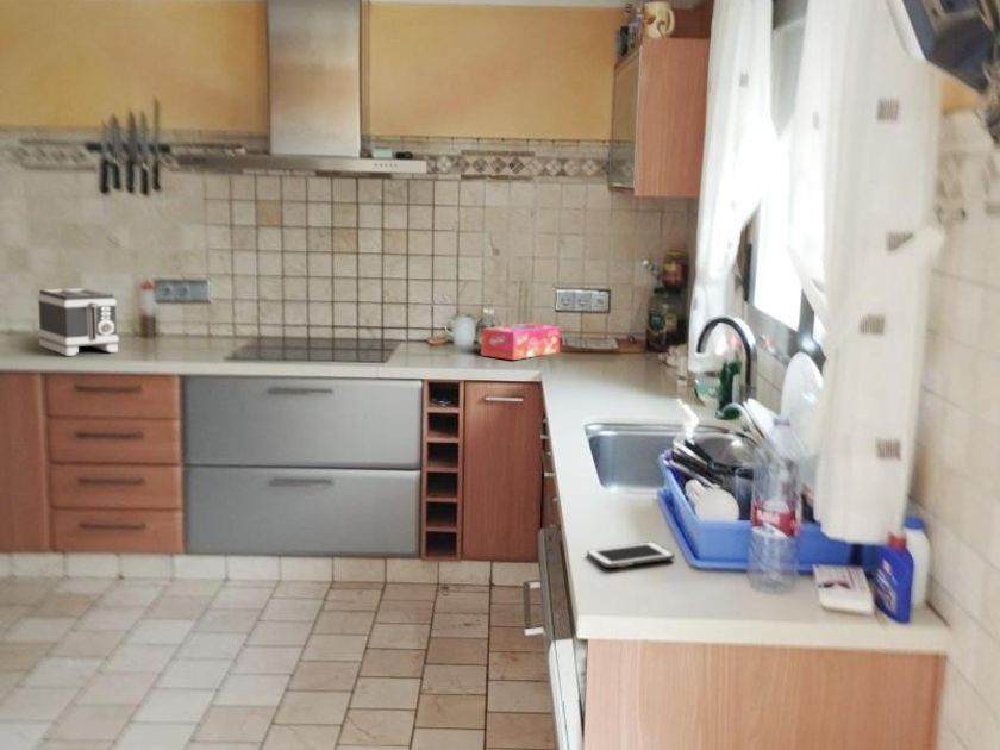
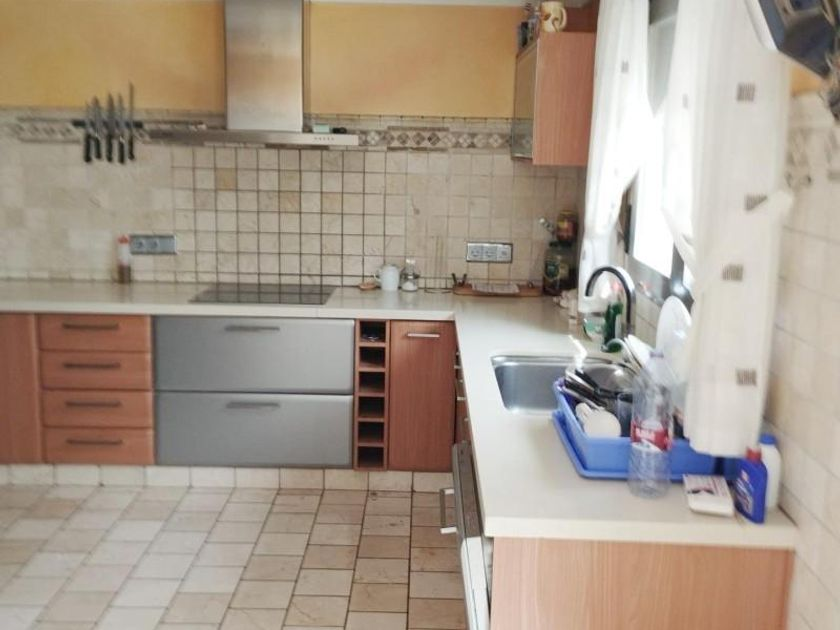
- toaster (79, 321)
- tissue box (520, 340)
- cell phone (630, 555)
